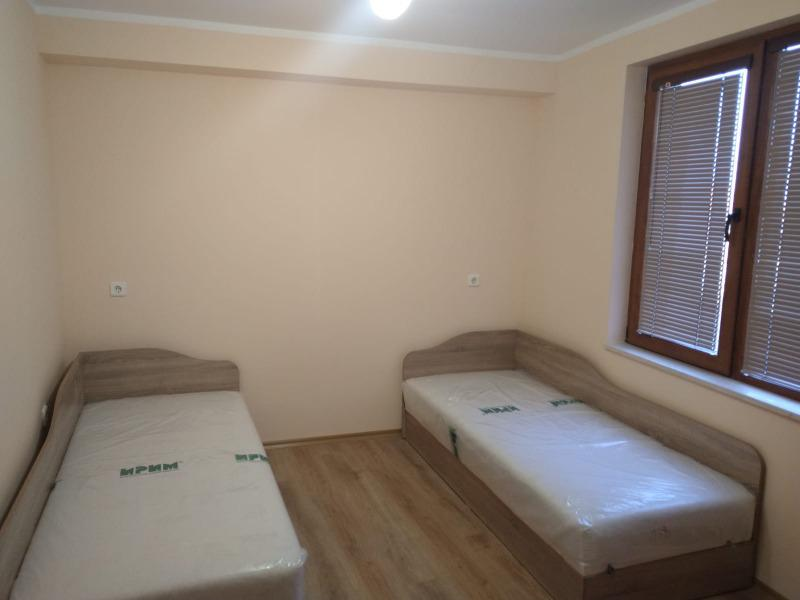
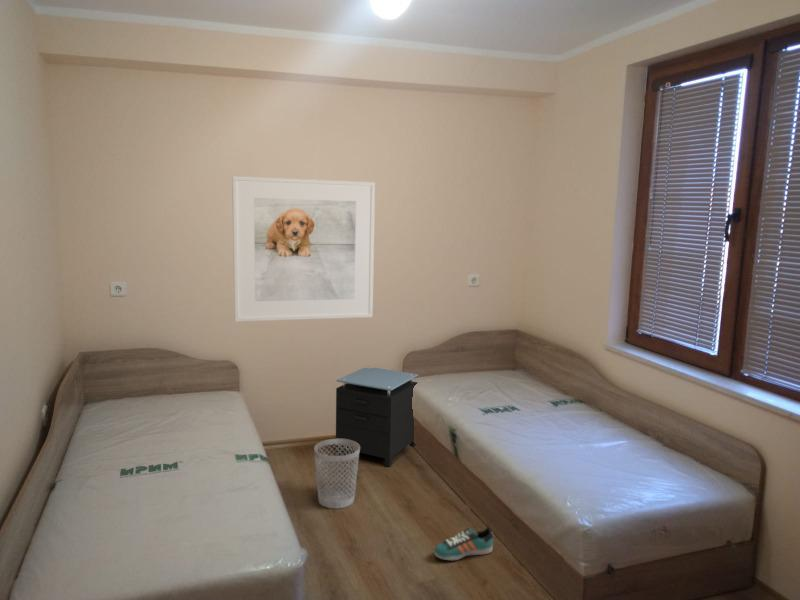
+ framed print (306, 250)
+ wastebasket (336, 474)
+ sneaker (463, 540)
+ nightstand (377, 413)
